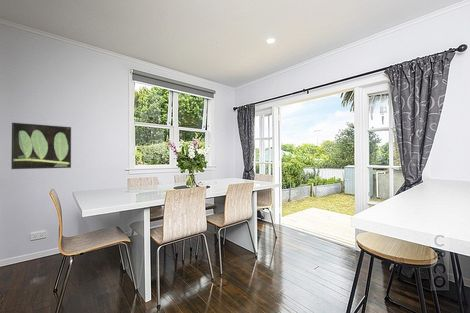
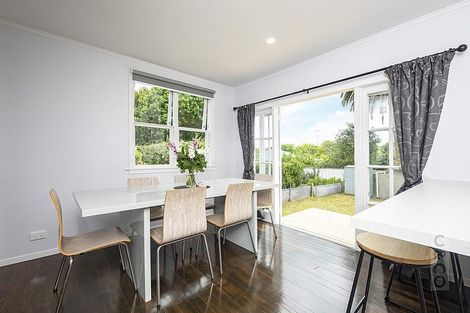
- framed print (43, 146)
